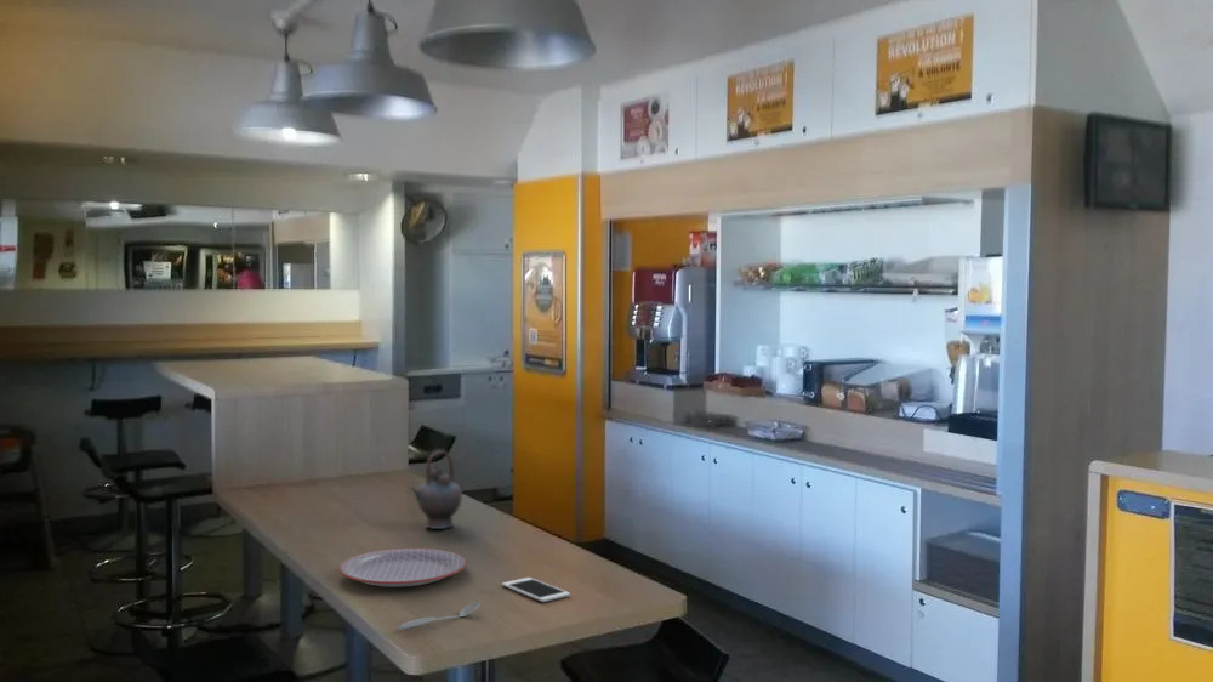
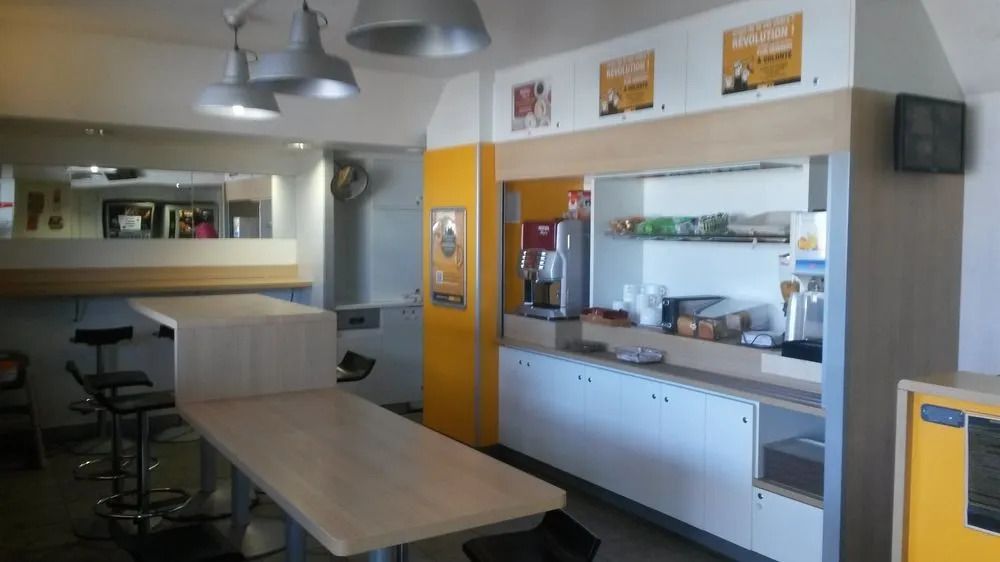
- cell phone (535, 589)
- plate (403, 568)
- teapot (434, 489)
- spoon (439, 618)
